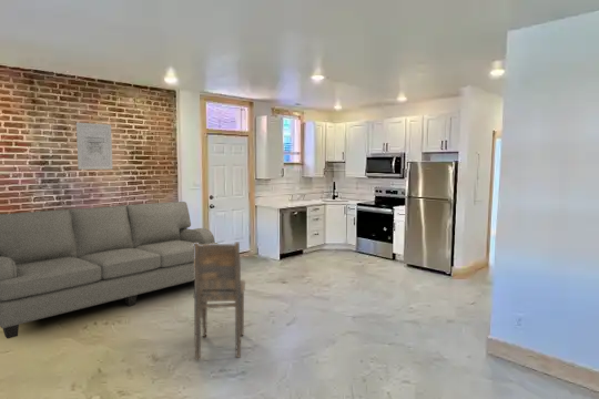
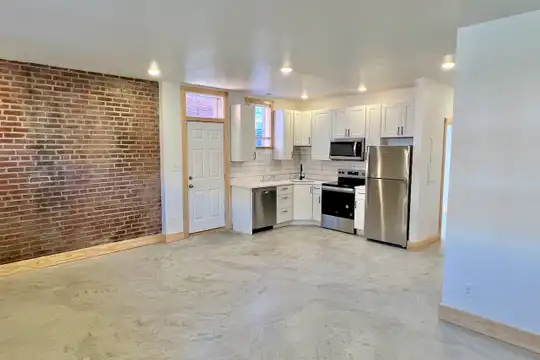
- wall art (94, 146)
- chair (220, 291)
- sofa (111, 252)
